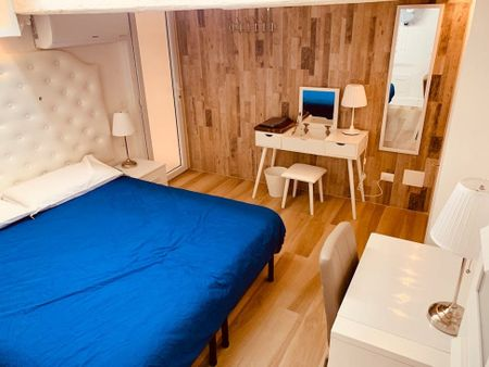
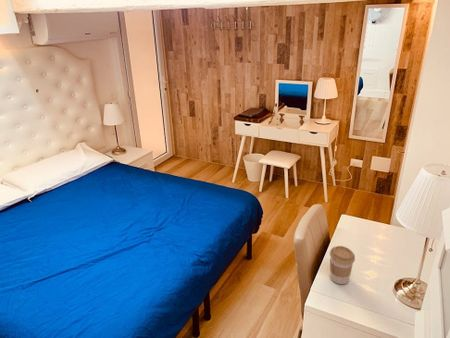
+ coffee cup (341, 264)
